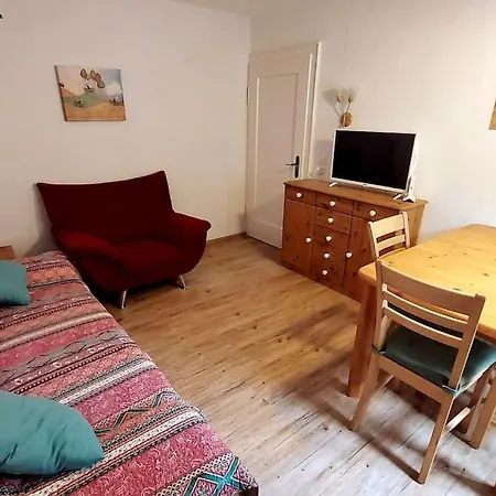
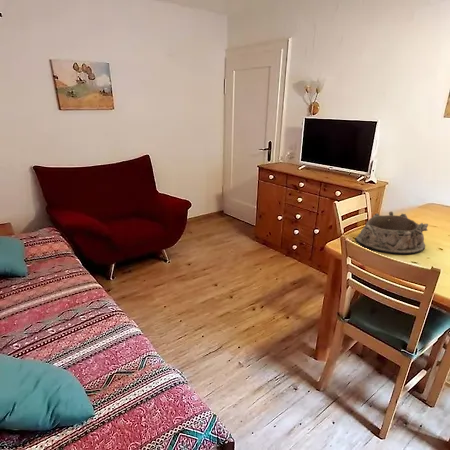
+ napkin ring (392, 231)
